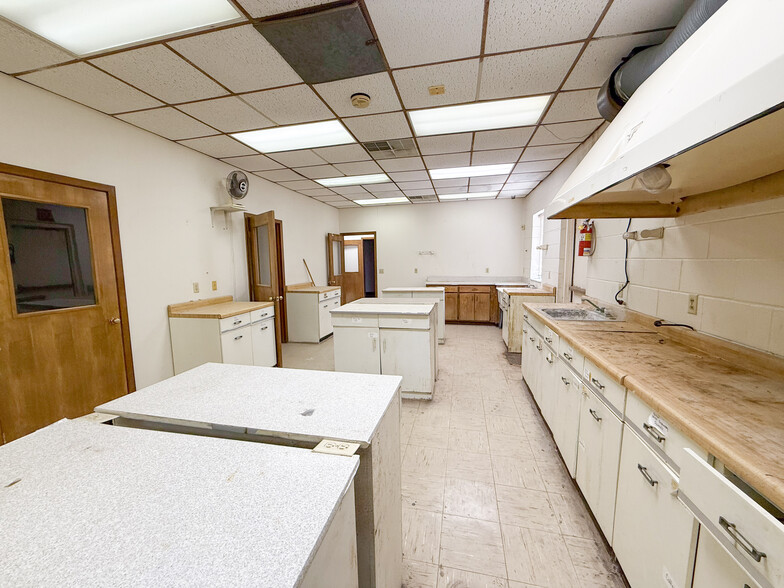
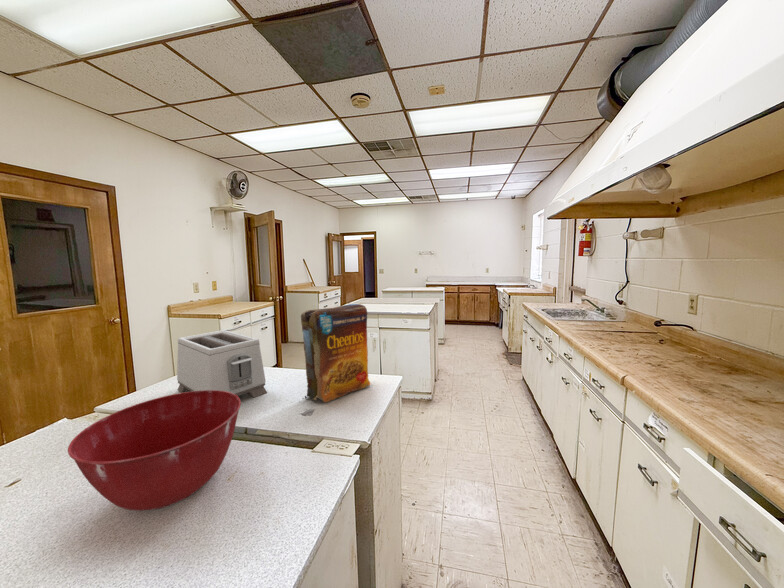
+ cereal box (334, 348)
+ mixing bowl (169, 451)
+ toaster (221, 365)
